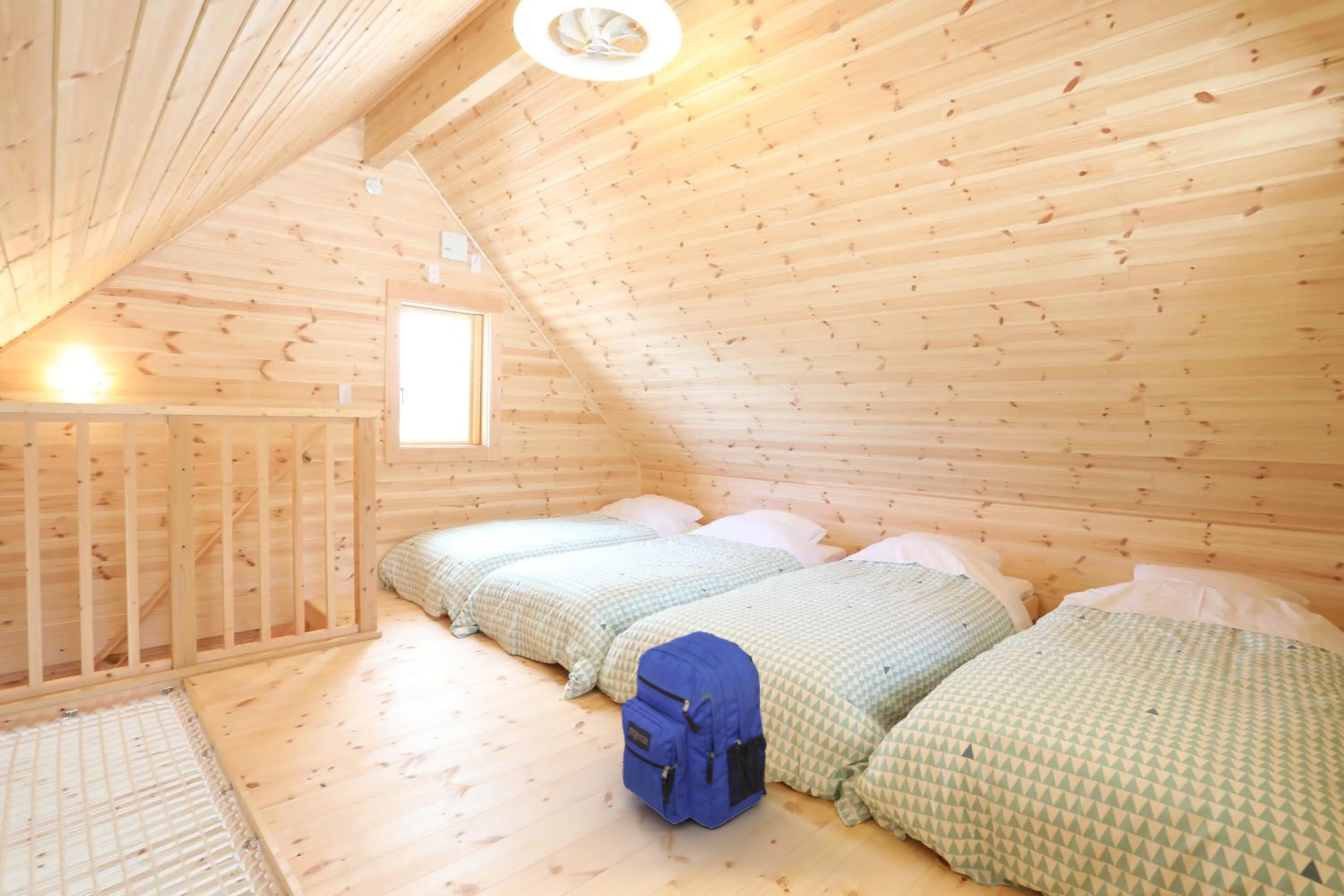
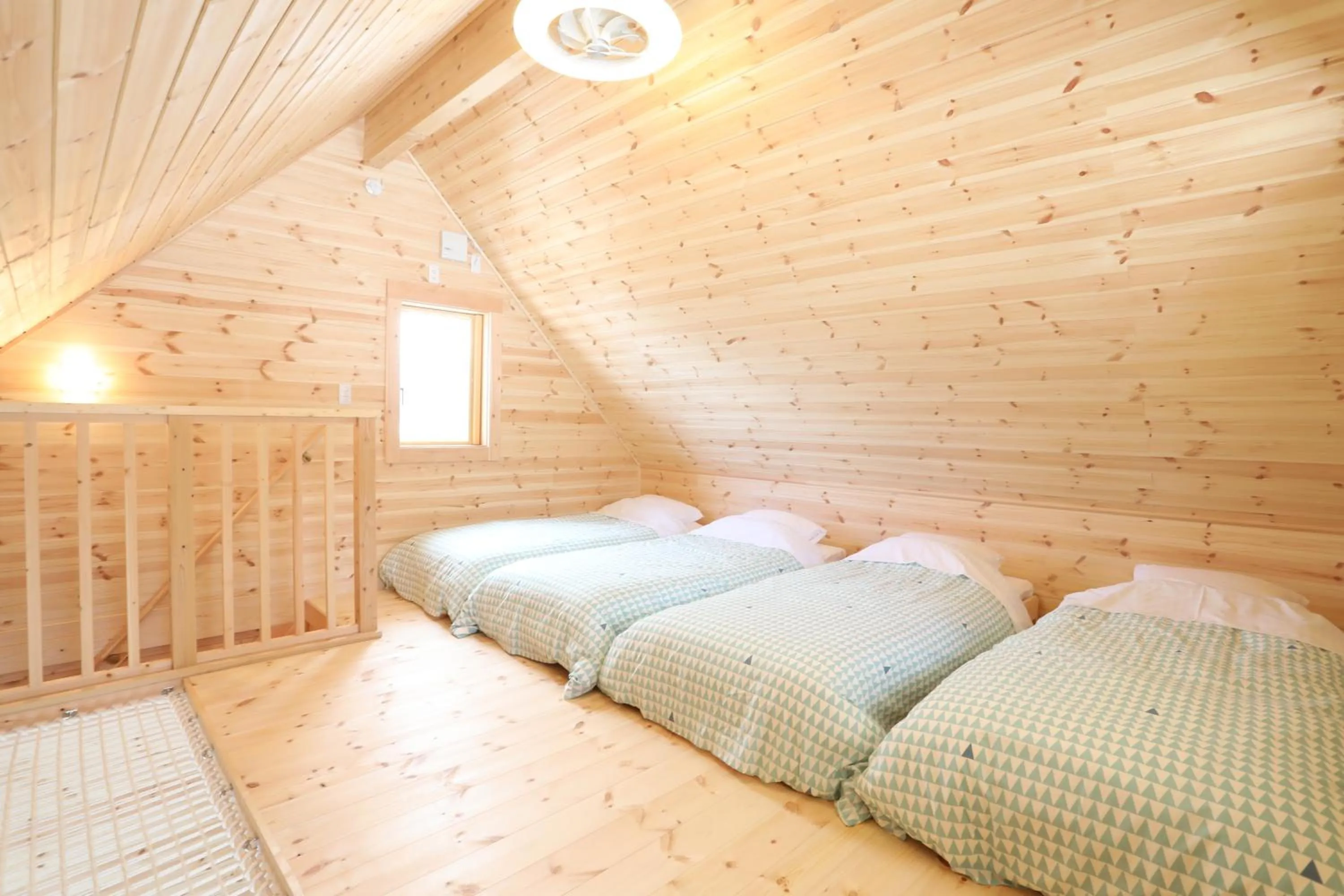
- backpack (693, 722)
